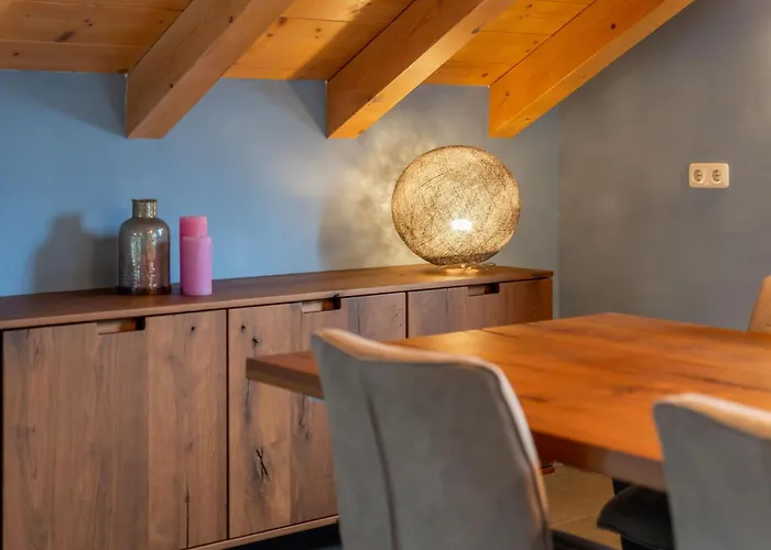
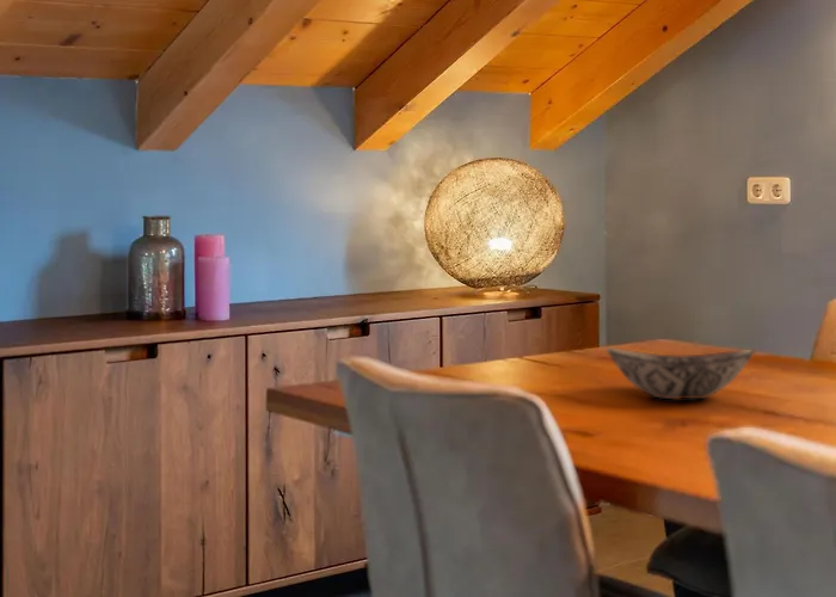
+ decorative bowl (678, 373)
